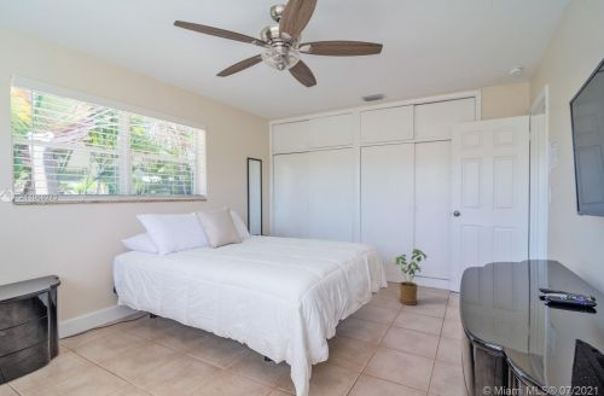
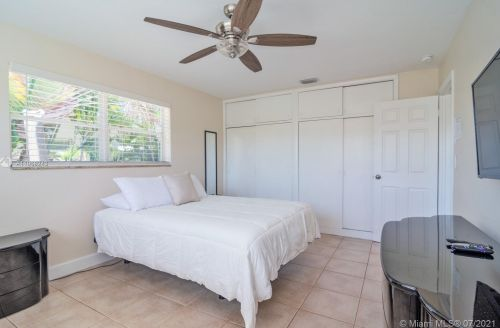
- house plant (411, 276)
